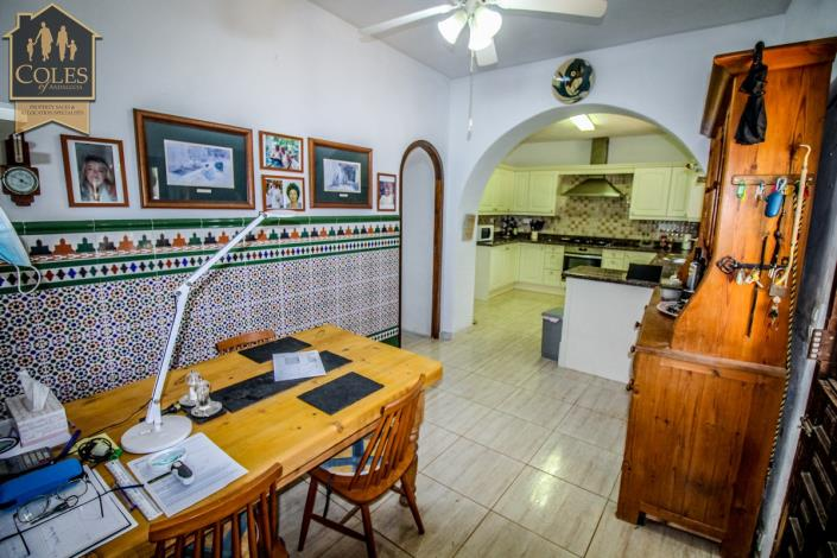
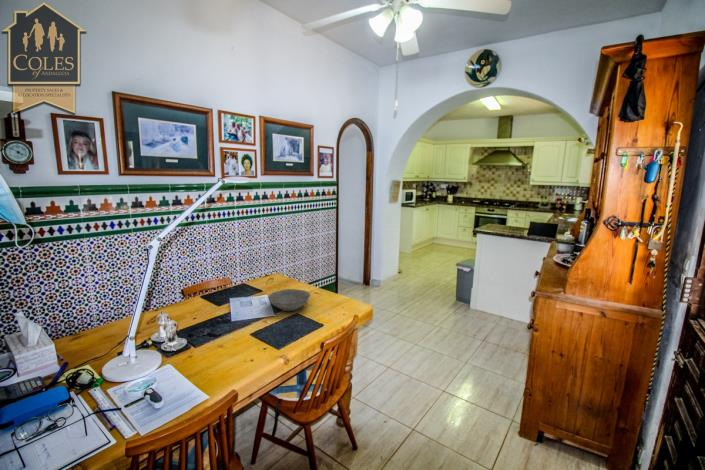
+ bowl (289, 301)
